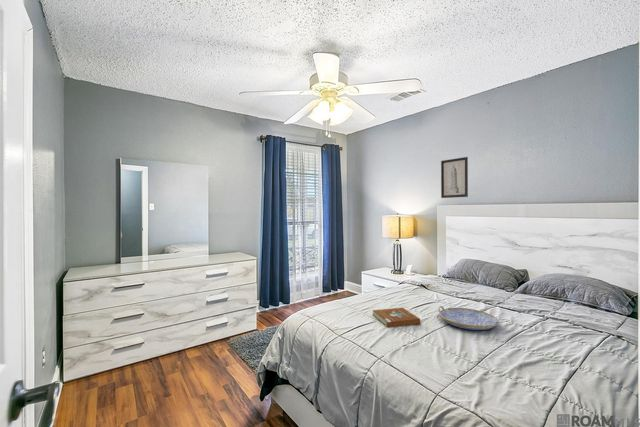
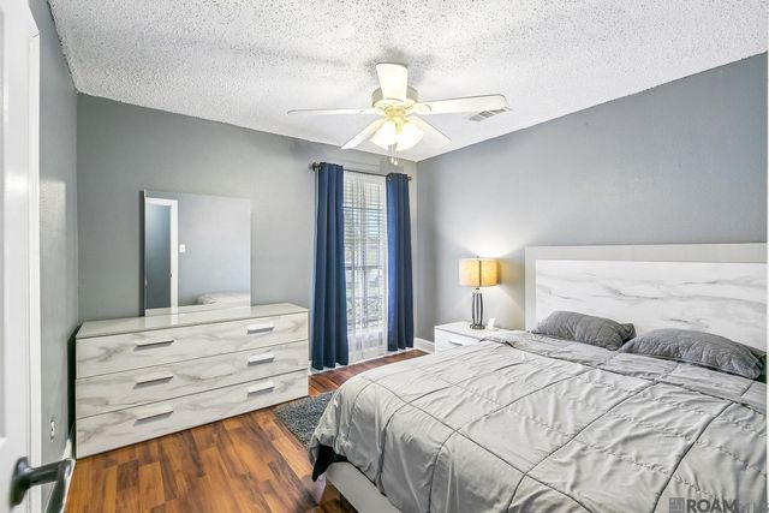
- wall art (453, 178)
- book (395, 316)
- serving tray (467, 317)
